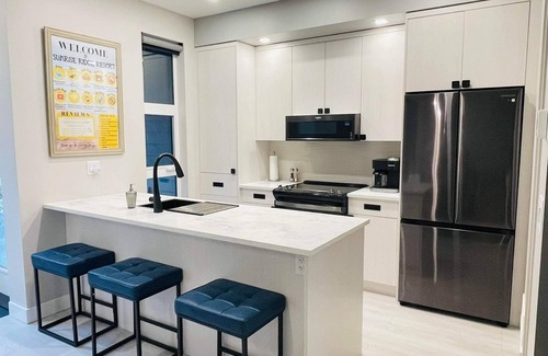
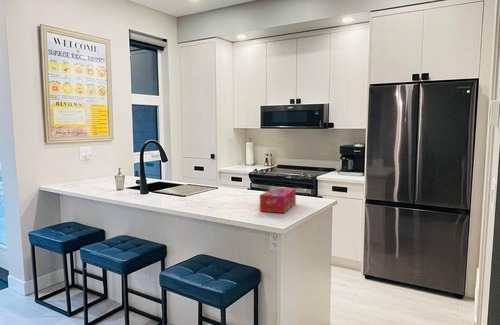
+ tissue box (278, 199)
